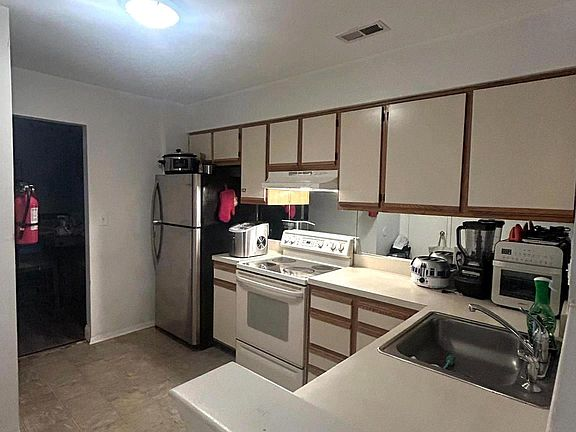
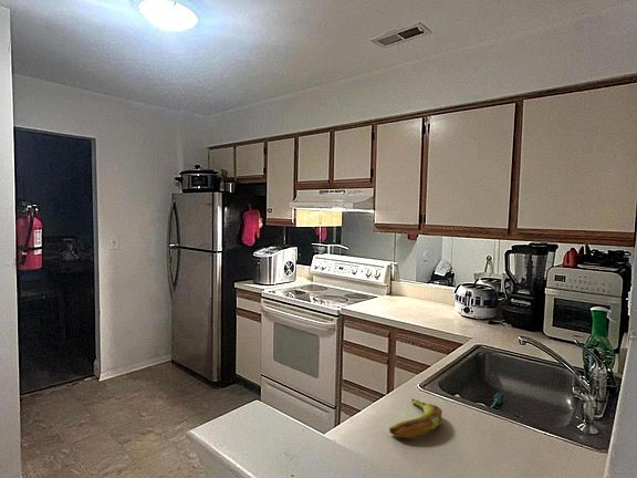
+ banana (410, 419)
